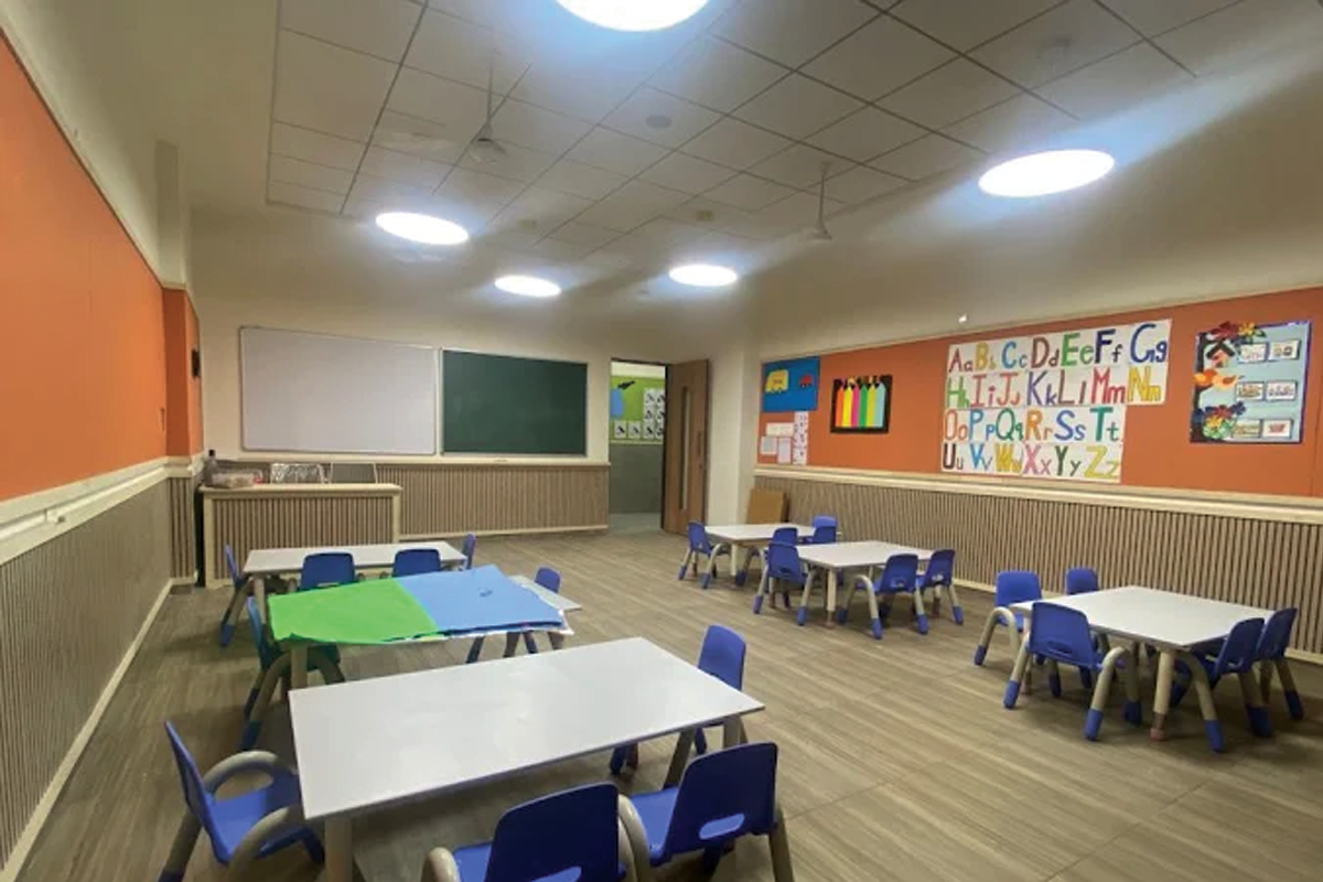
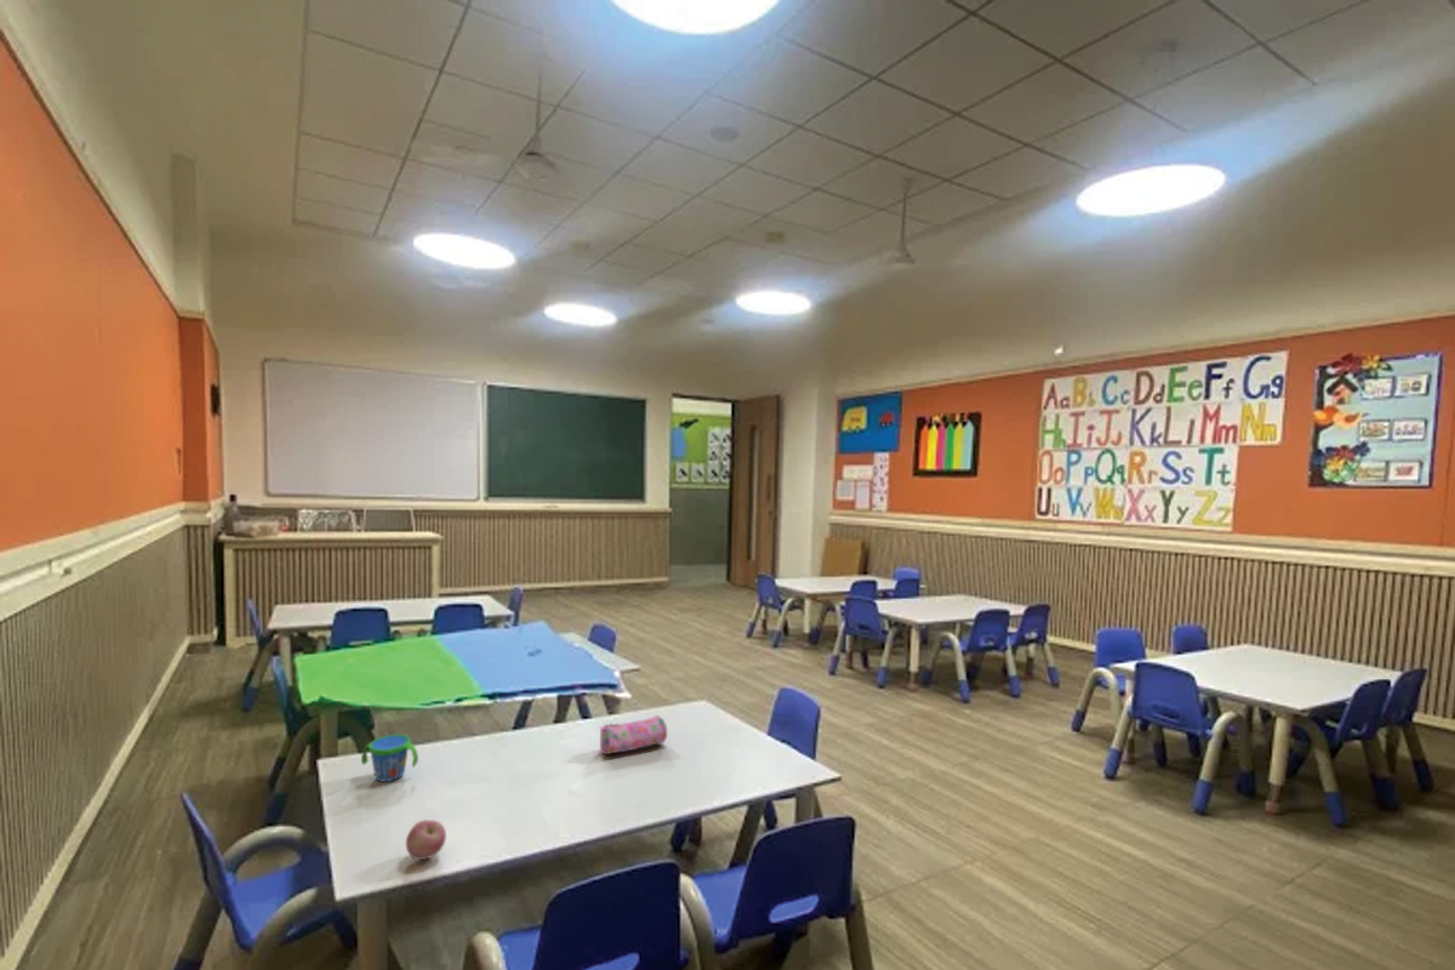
+ apple (426, 839)
+ pencil case (632, 734)
+ snack cup (389, 759)
